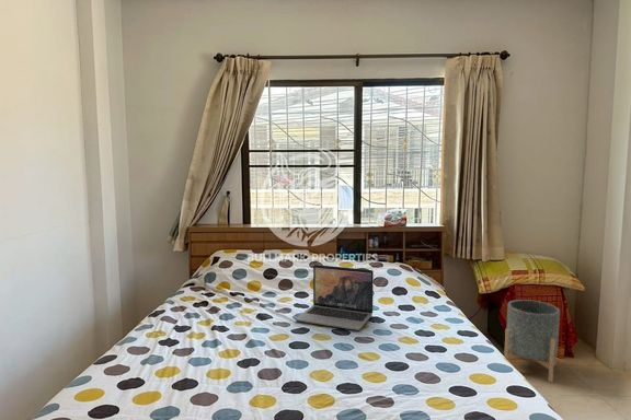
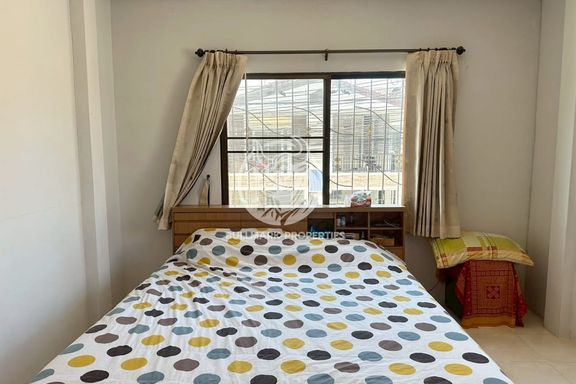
- laptop (334, 295)
- planter (531, 337)
